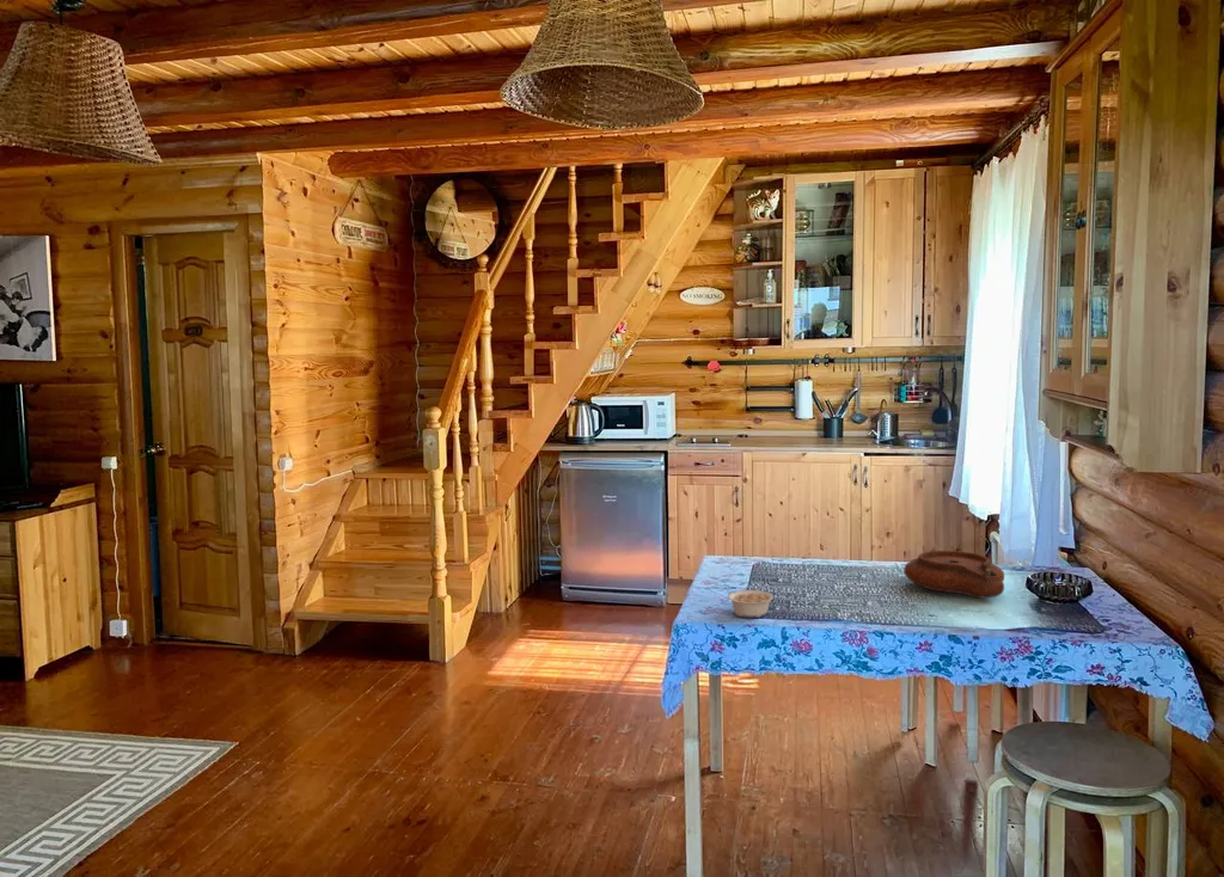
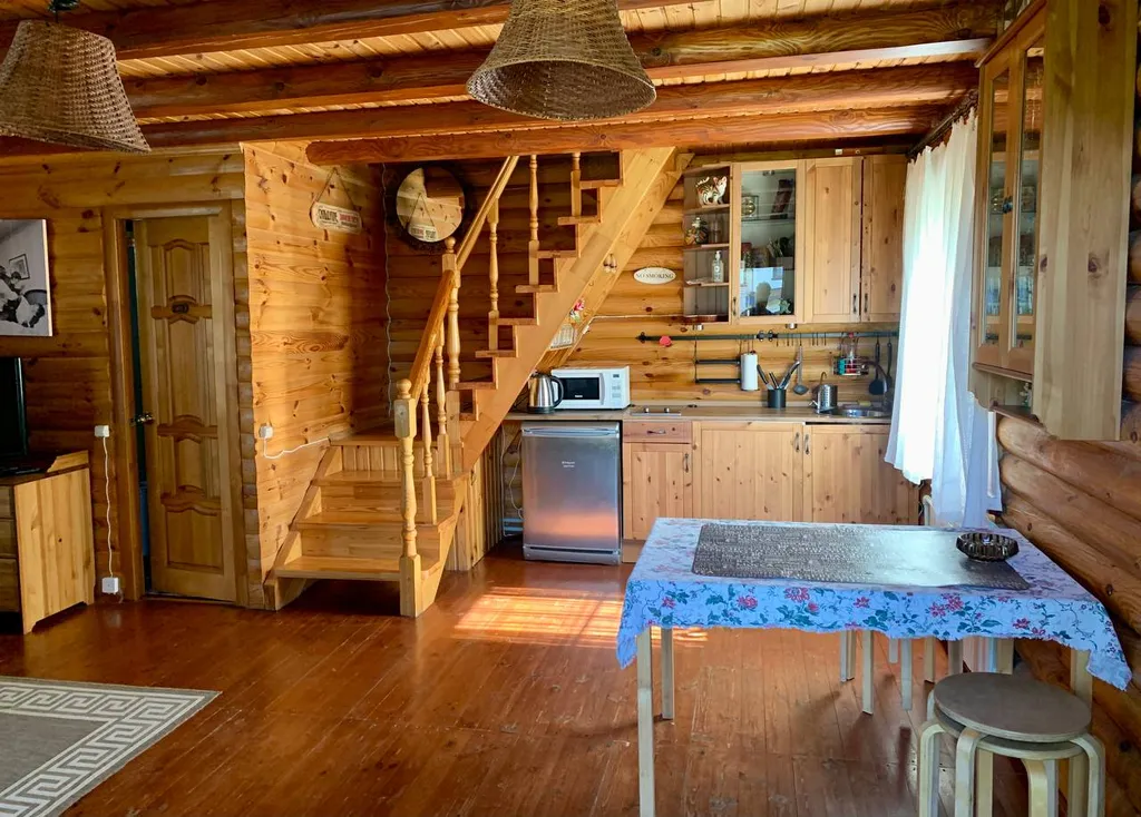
- legume (749, 603)
- plate (953, 574)
